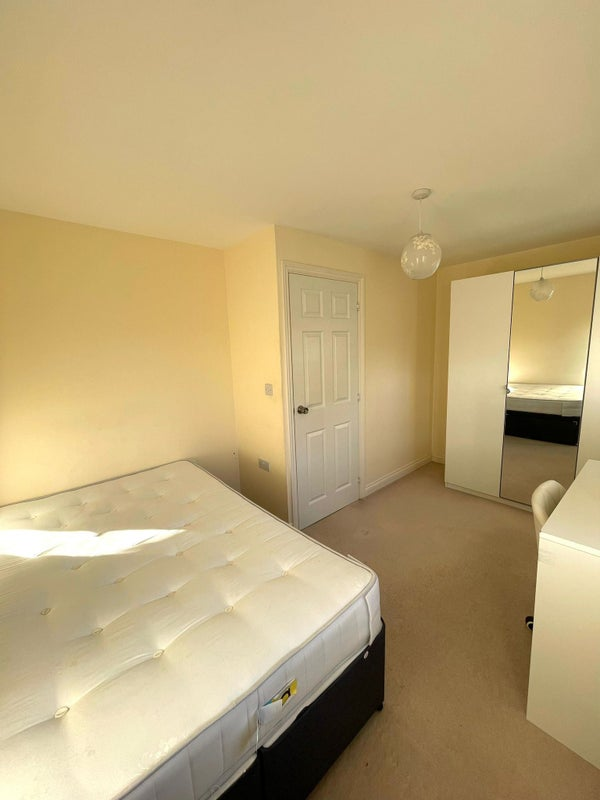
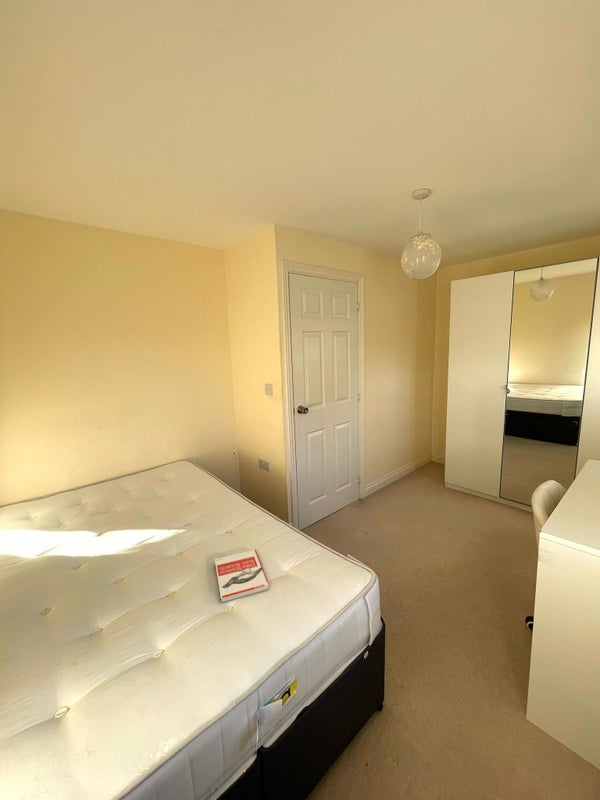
+ book (240, 573)
